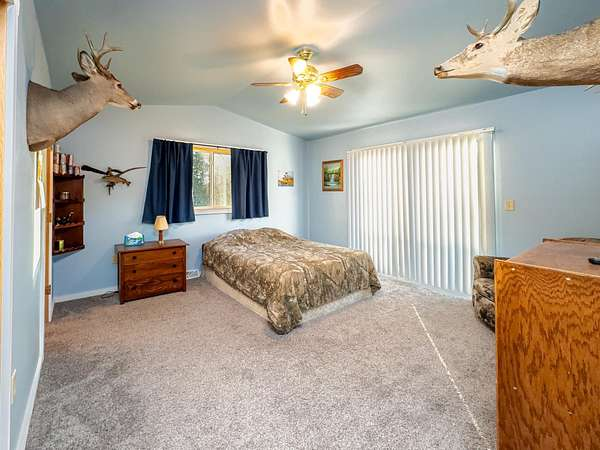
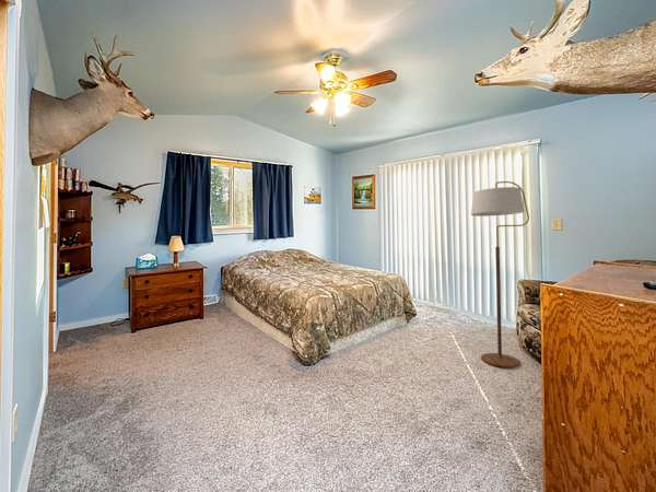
+ floor lamp (499, 270)
